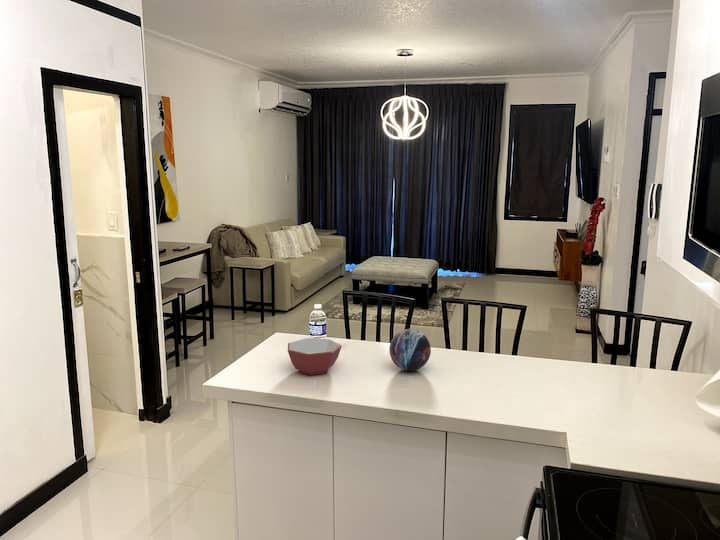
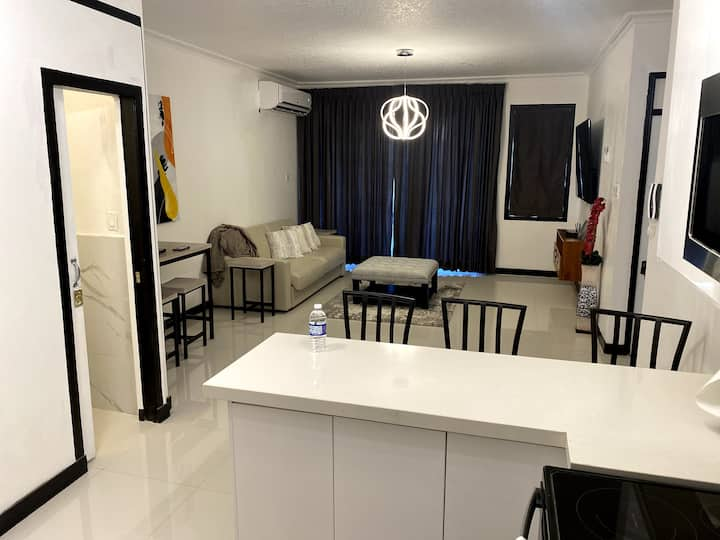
- bowl (313, 358)
- decorative orb (410, 349)
